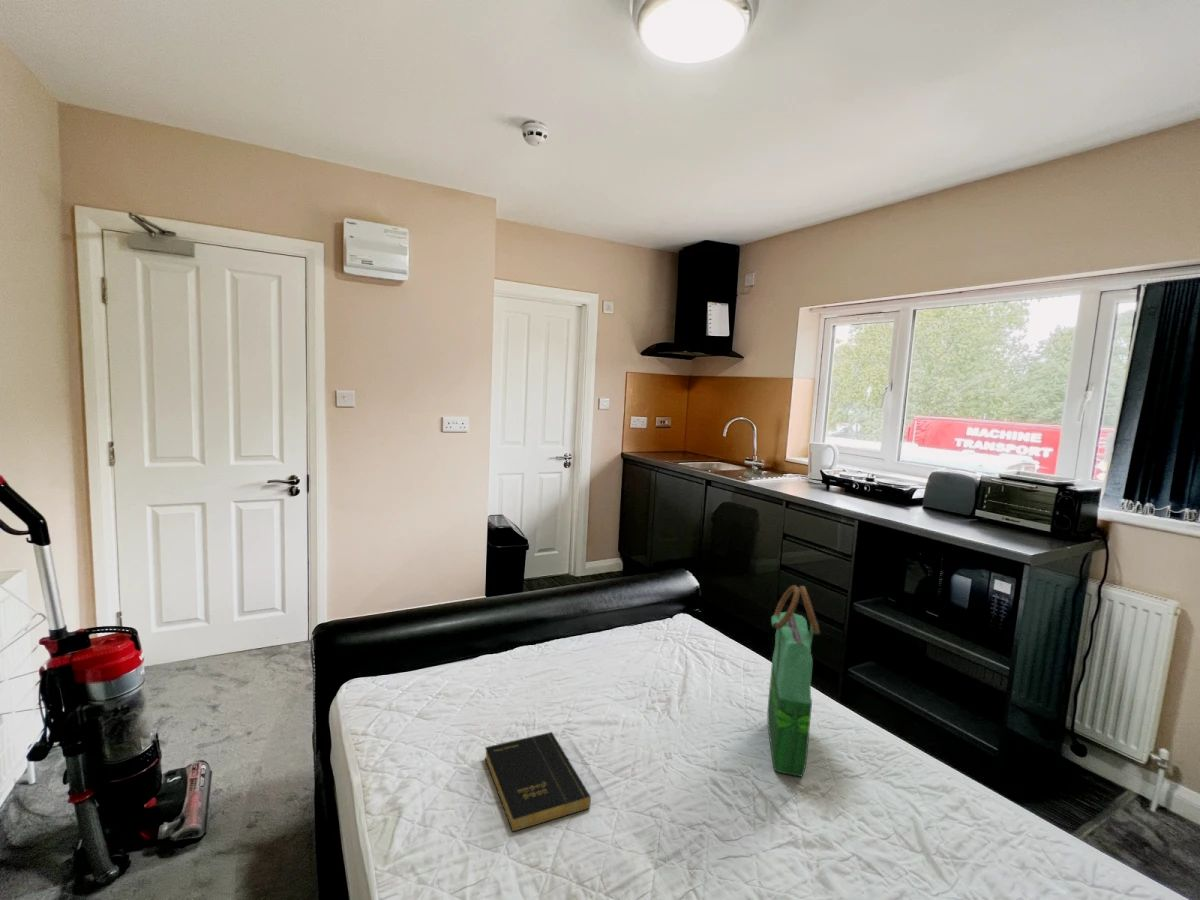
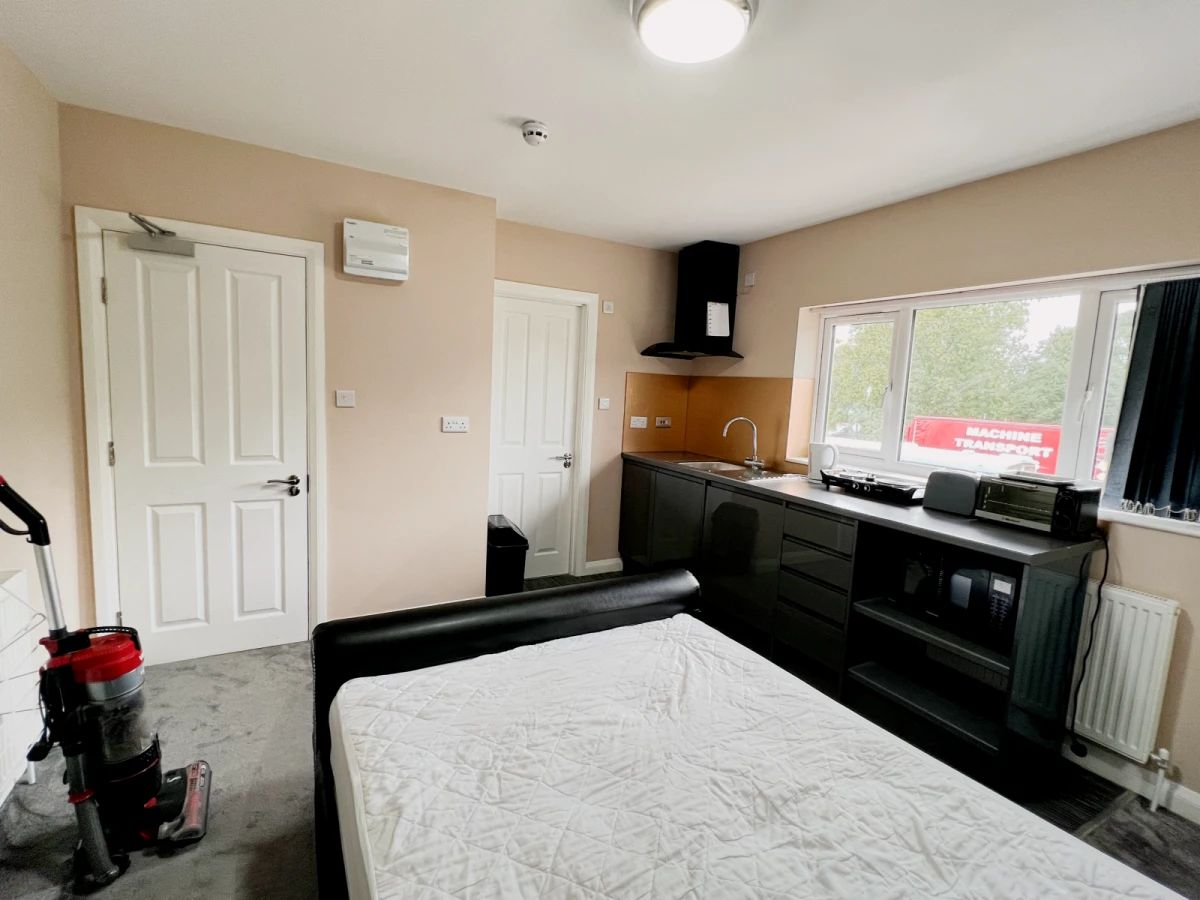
- book (533, 773)
- tote bag (791, 668)
